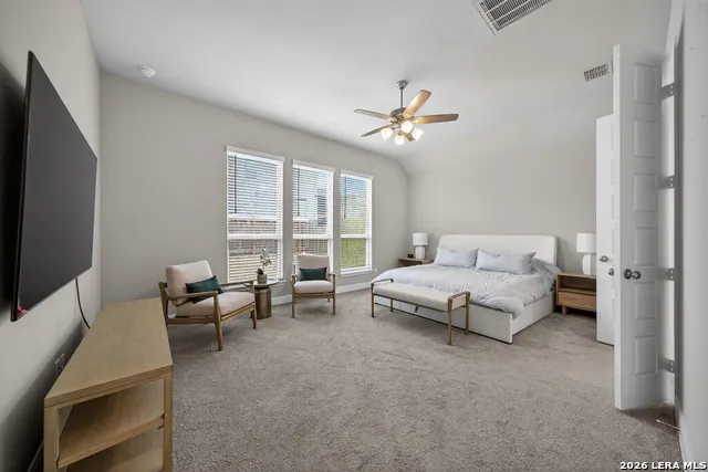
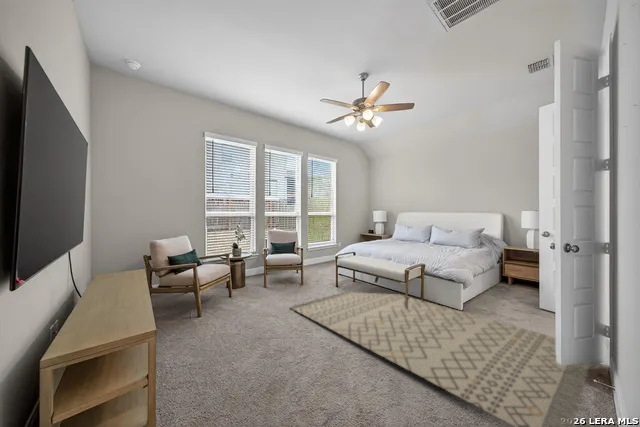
+ rug (413, 323)
